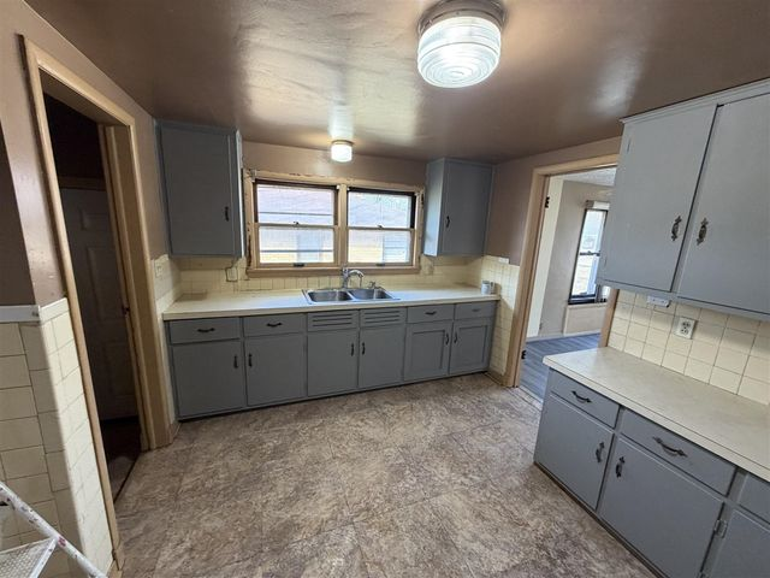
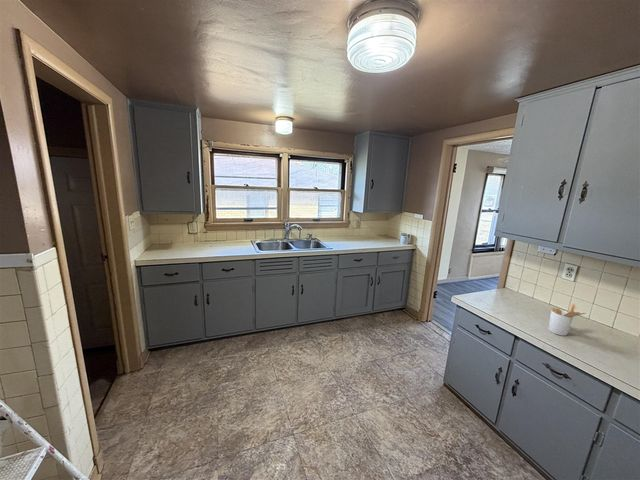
+ utensil holder (565, 320)
